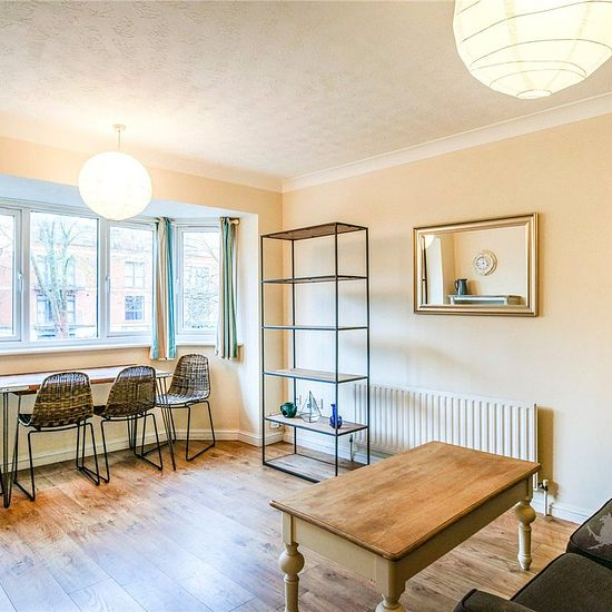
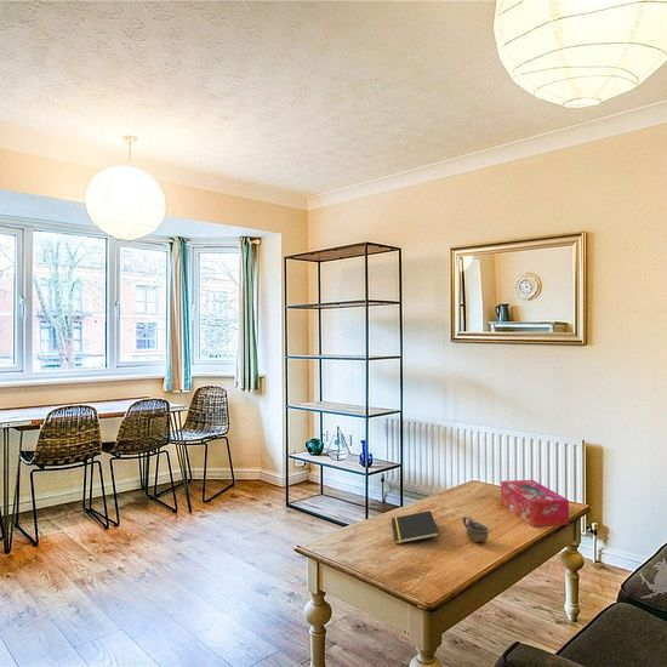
+ notepad (414, 526)
+ cup (477, 530)
+ tissue box (532, 501)
